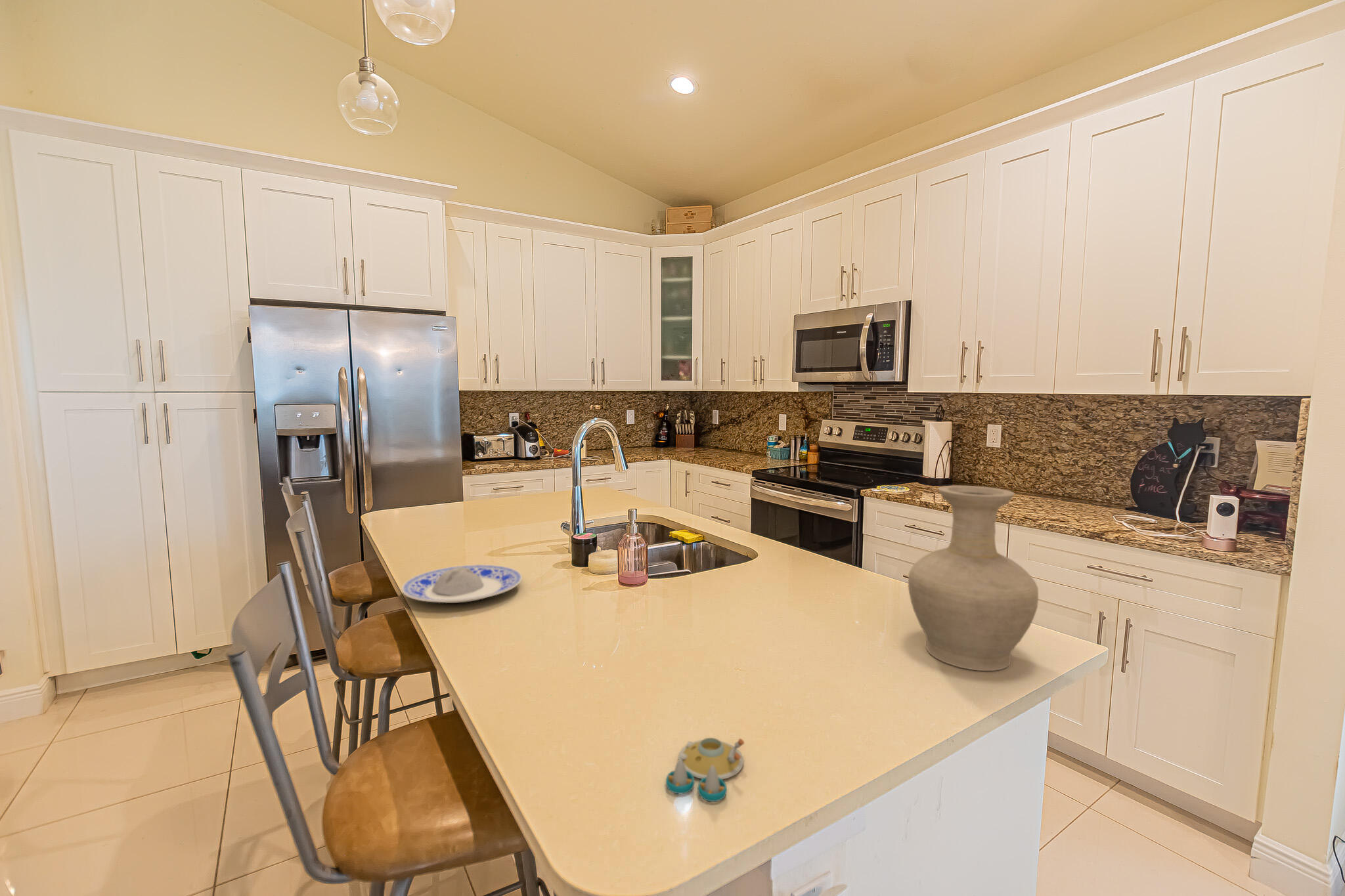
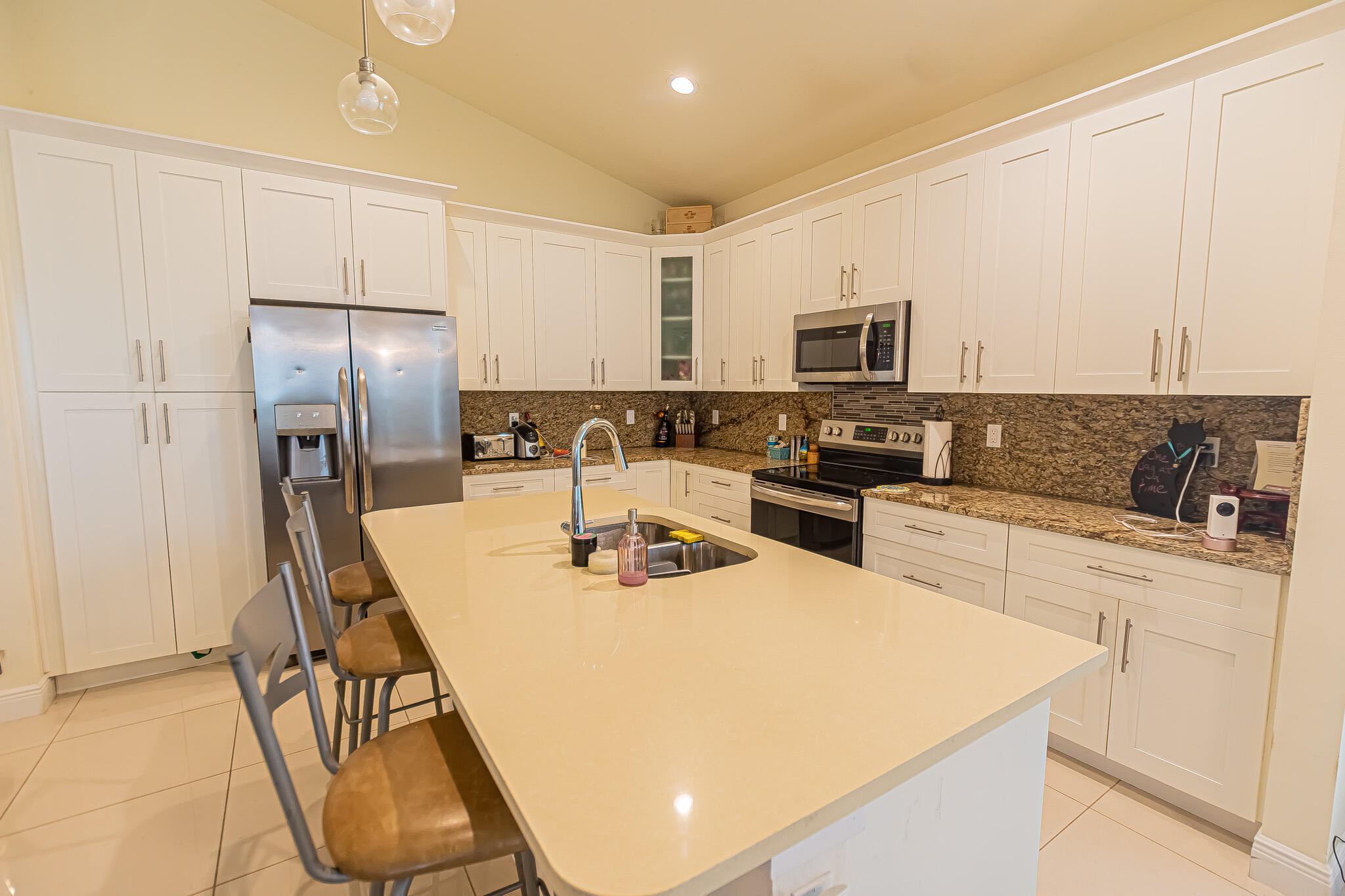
- salt and pepper shaker set (707, 756)
- plate (464, 580)
- vase (971, 572)
